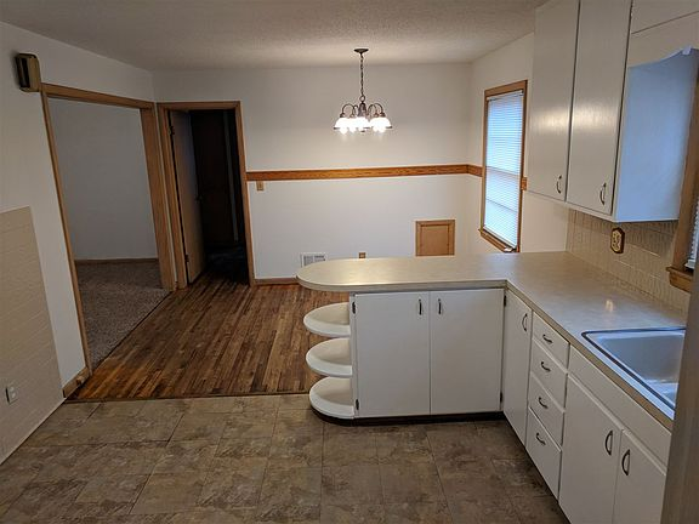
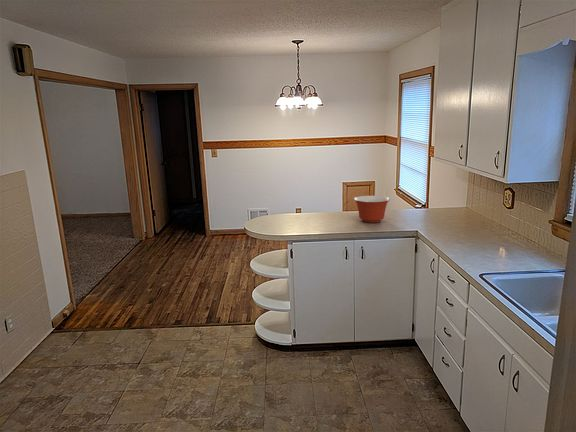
+ mixing bowl (371, 209)
